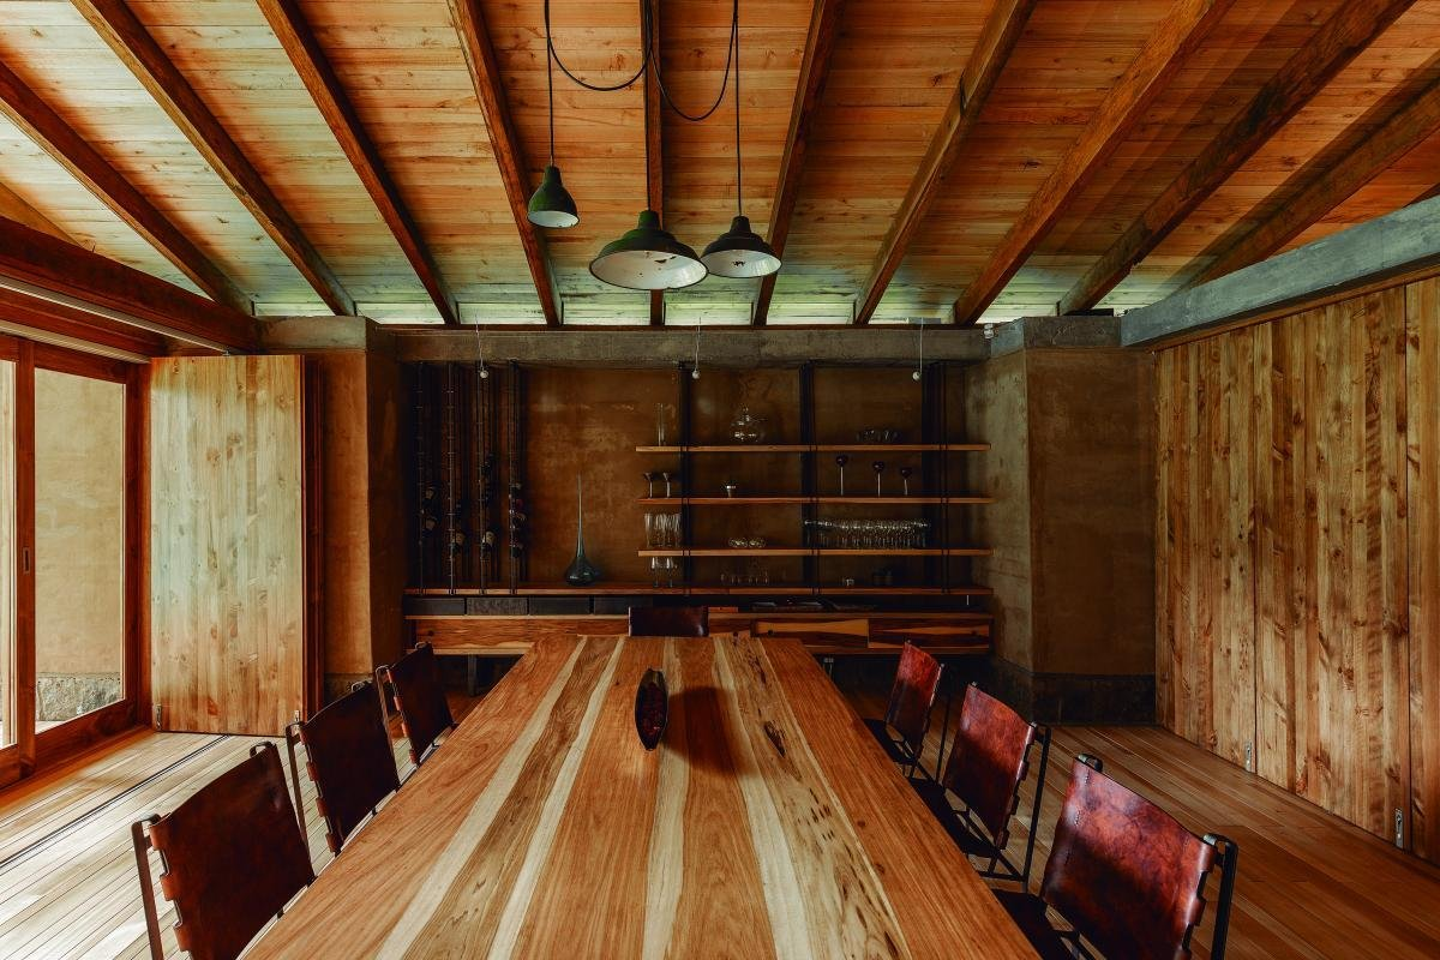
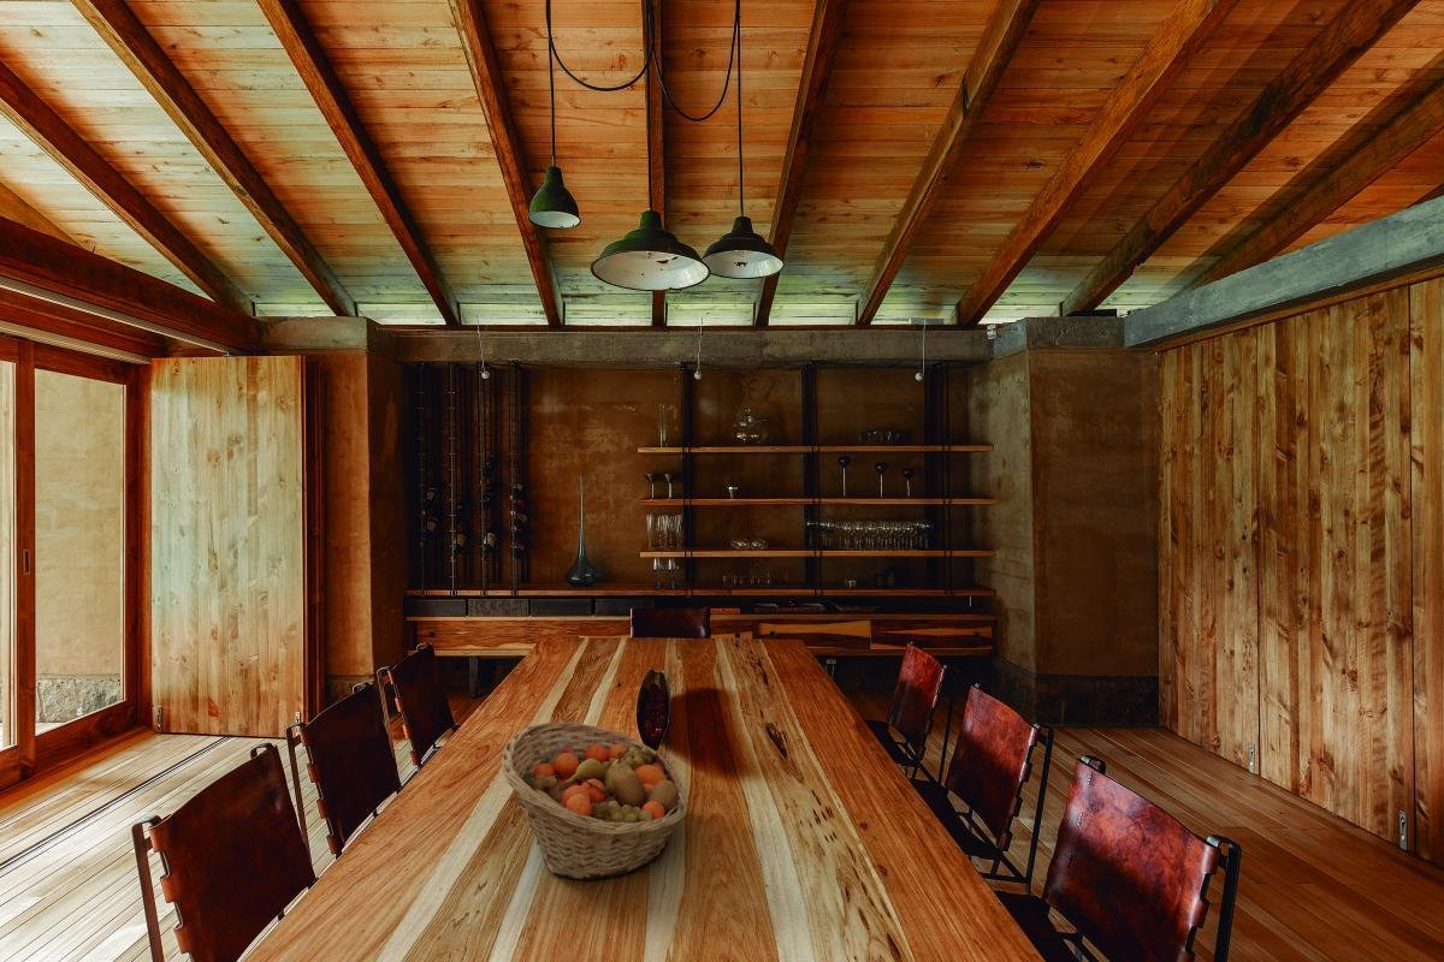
+ fruit basket (596, 788)
